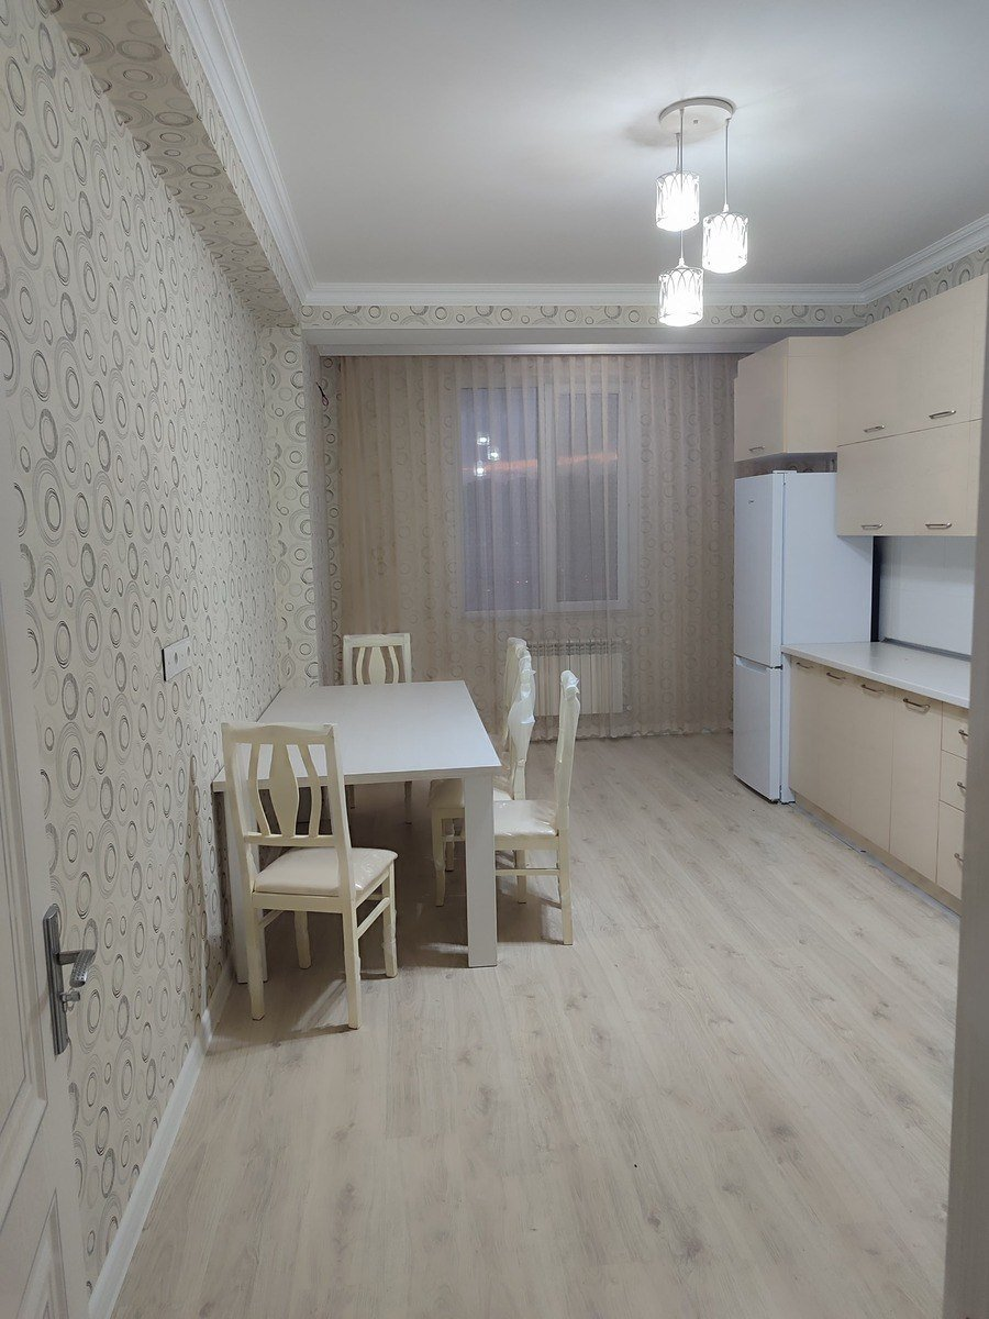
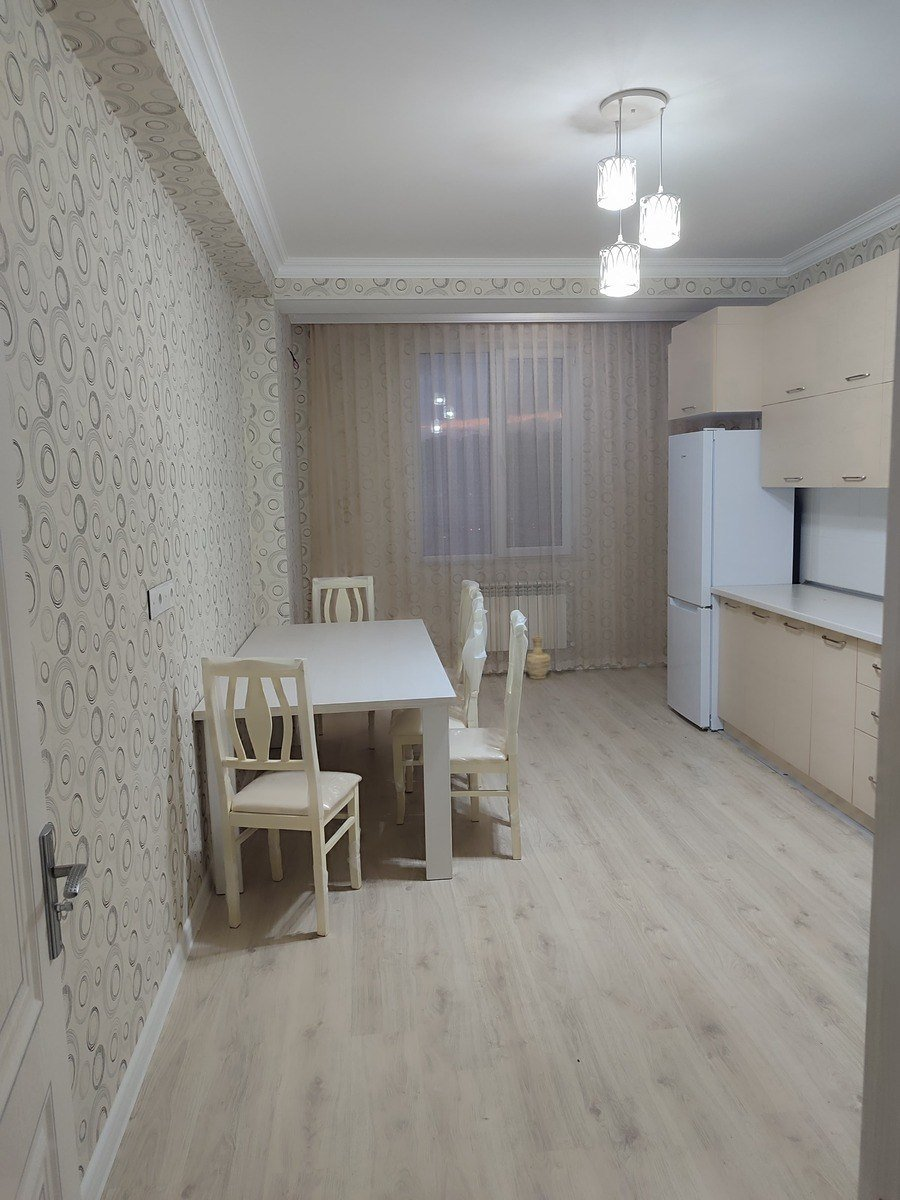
+ vase (537, 657)
